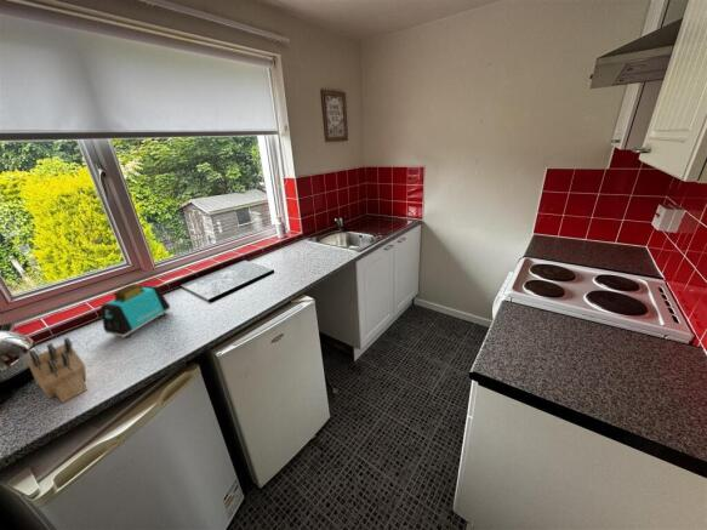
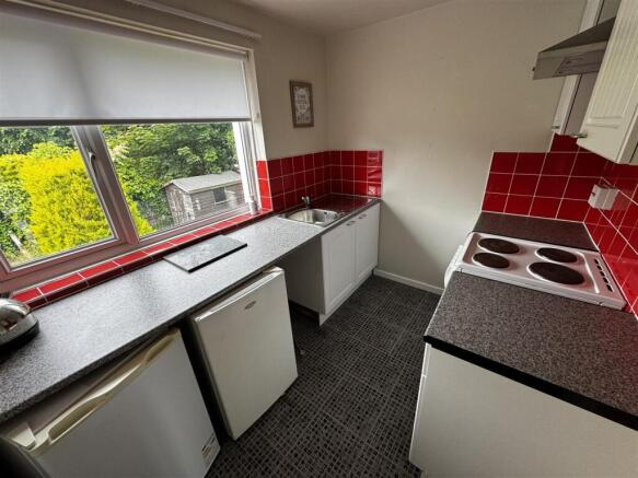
- toaster (135, 306)
- knife block (53, 361)
